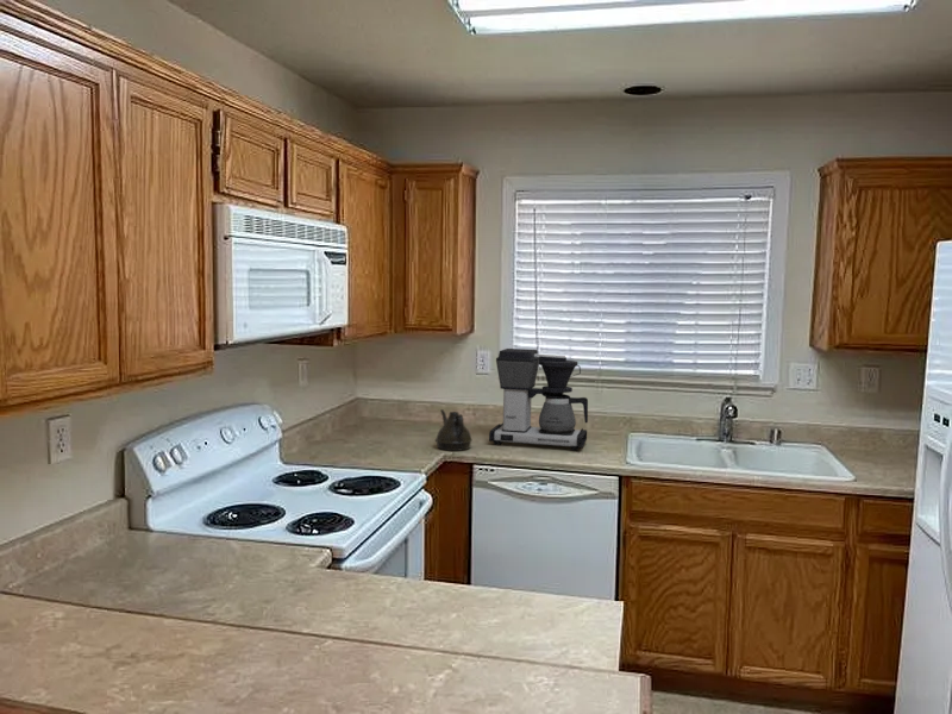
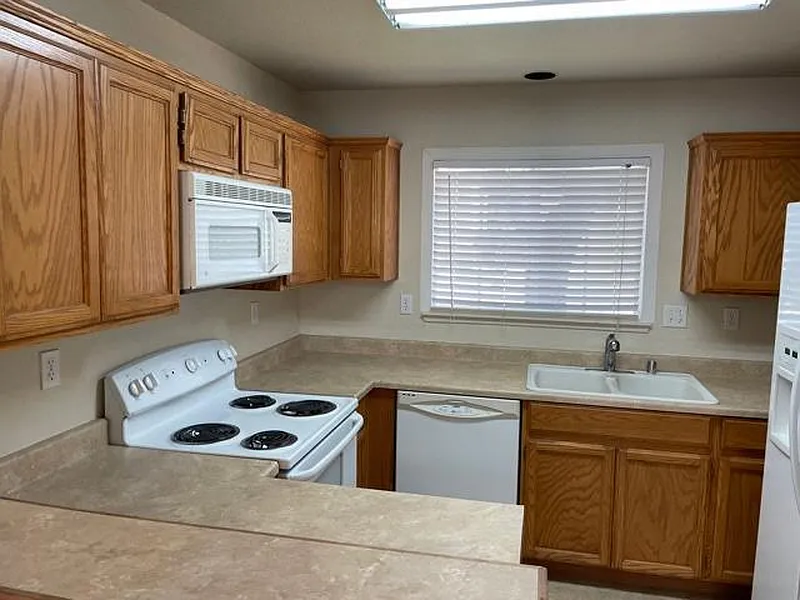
- coffee maker (543, 395)
- teapot (451, 428)
